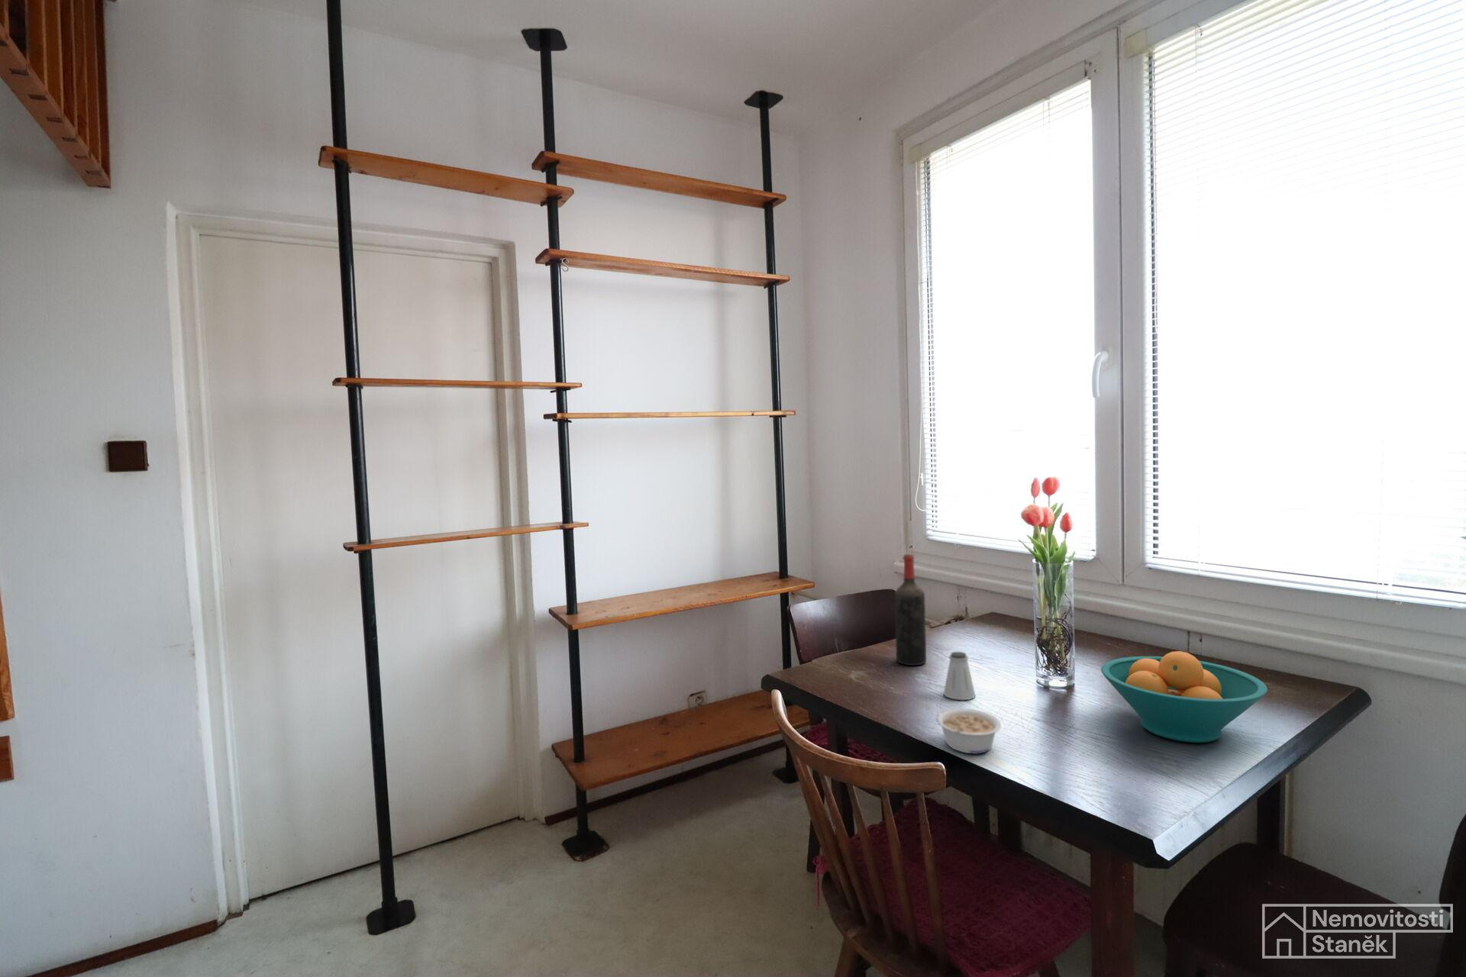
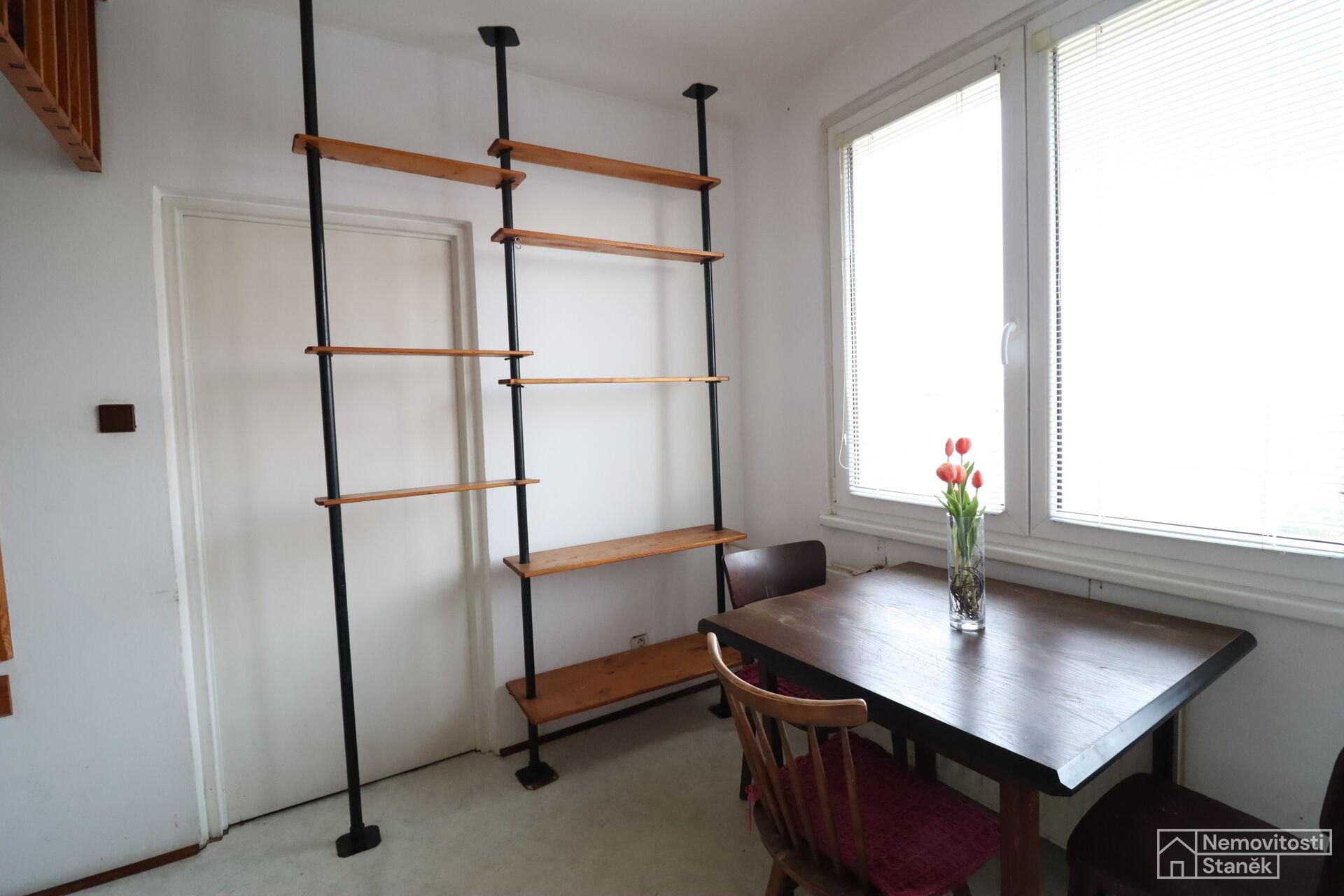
- saltshaker (958, 674)
- fruit bowl (1180, 691)
- legume (969, 731)
- wine bottle (910, 607)
